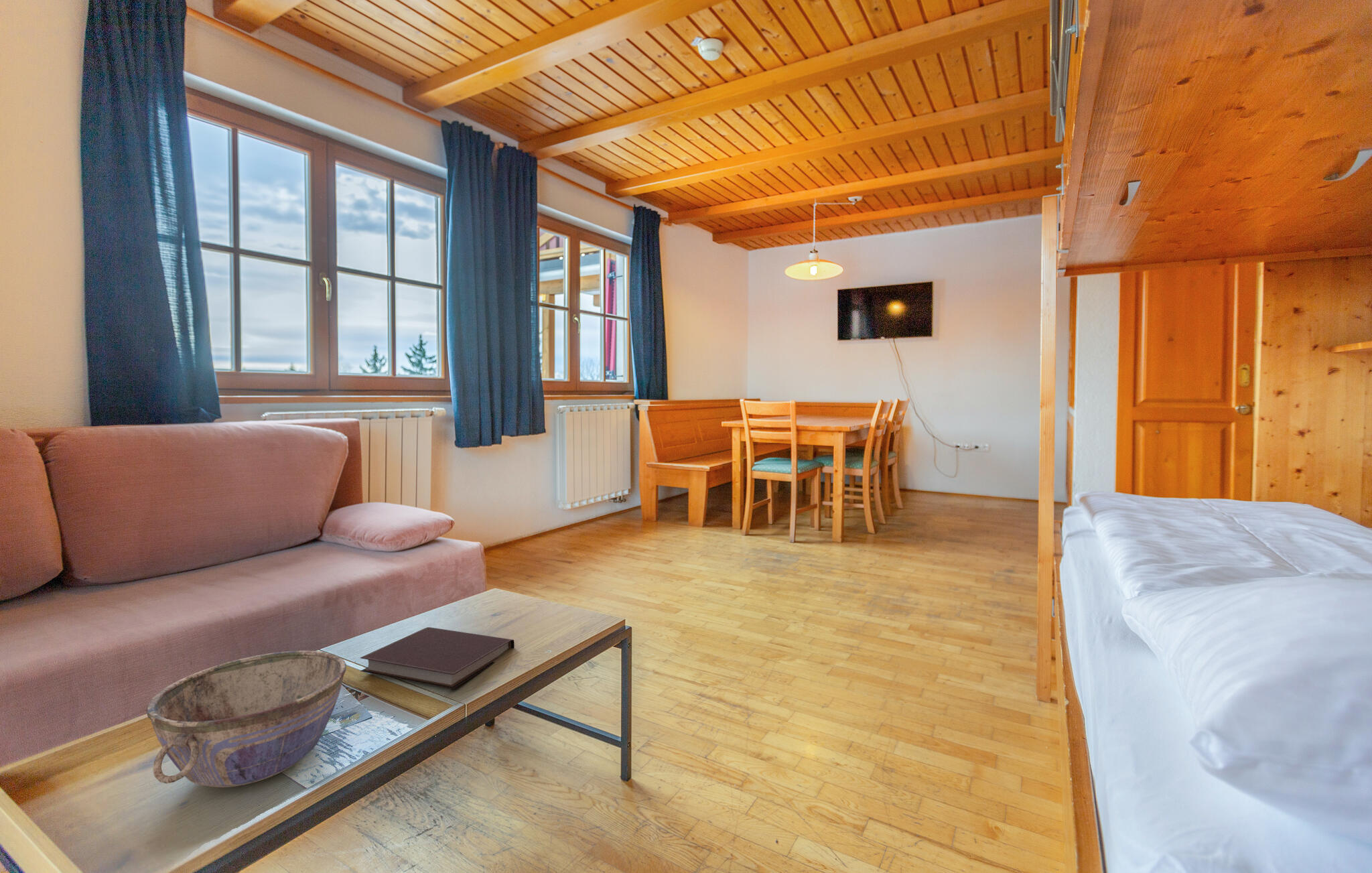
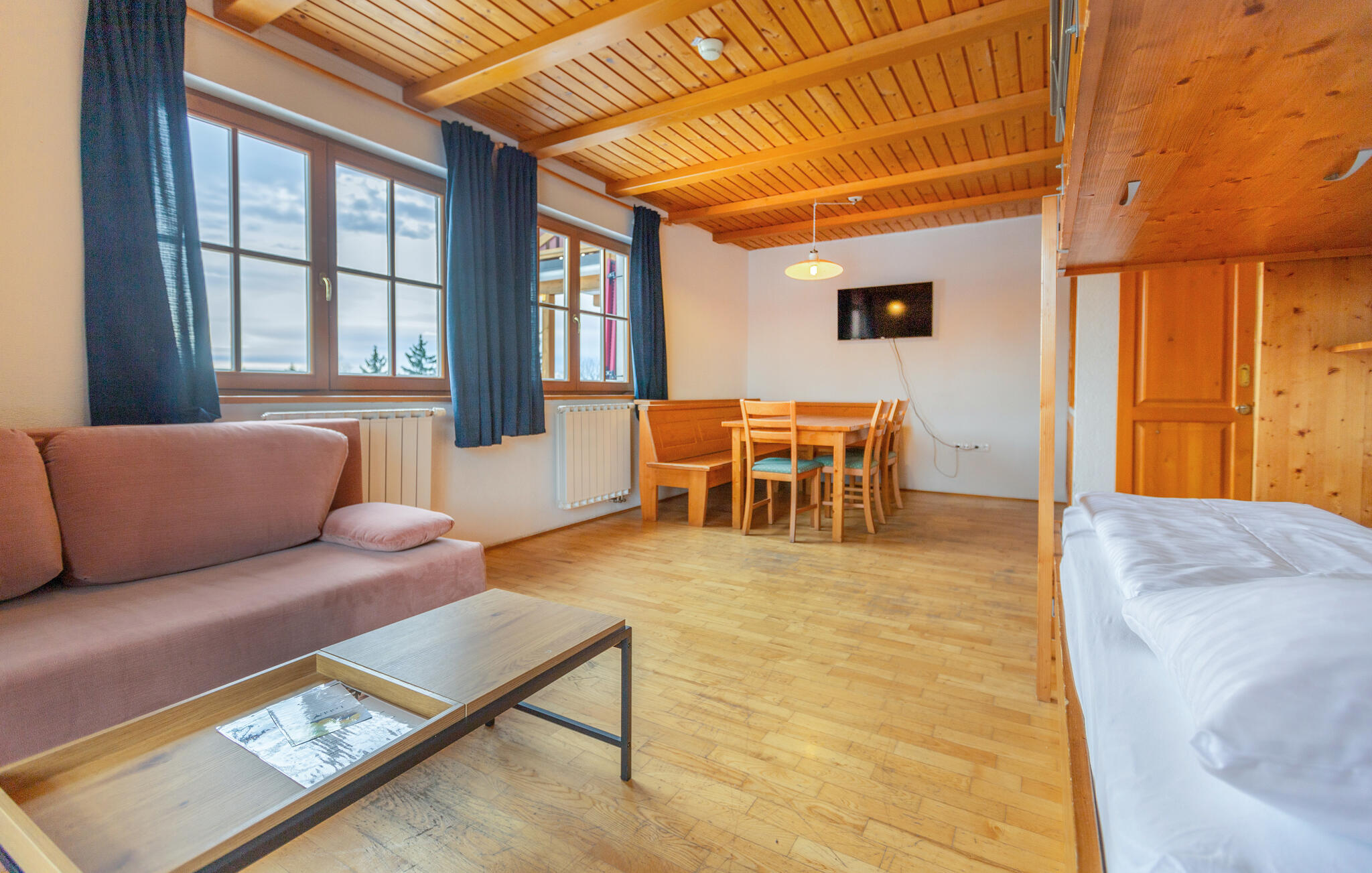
- bowl (255, 723)
- notebook (440, 654)
